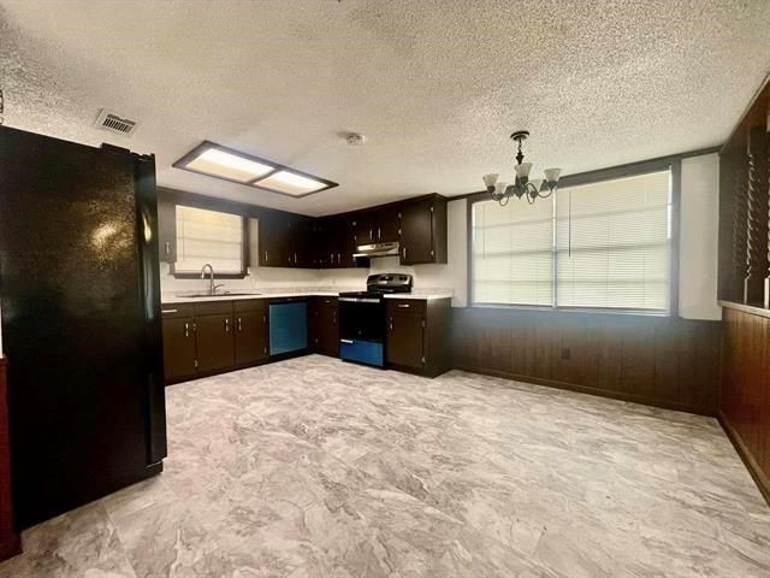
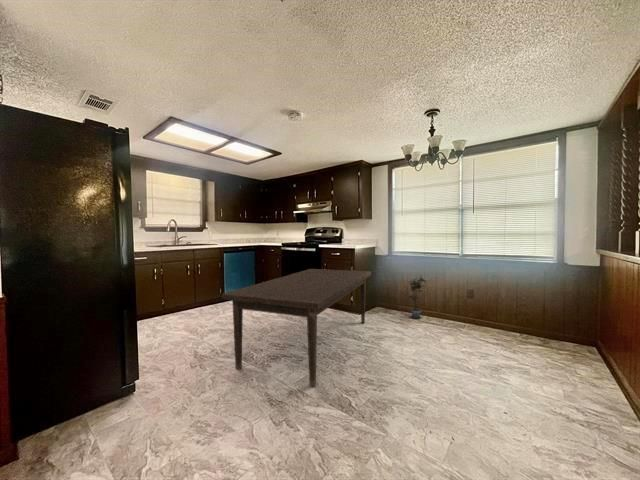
+ potted plant (416, 296)
+ dining table (313, 310)
